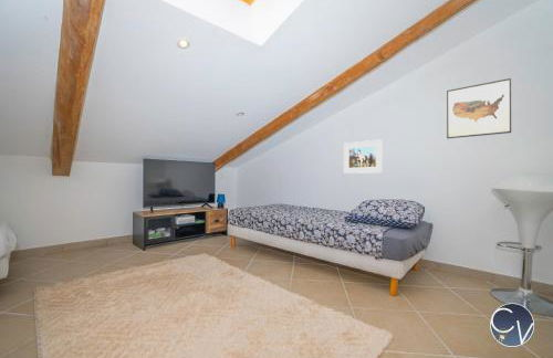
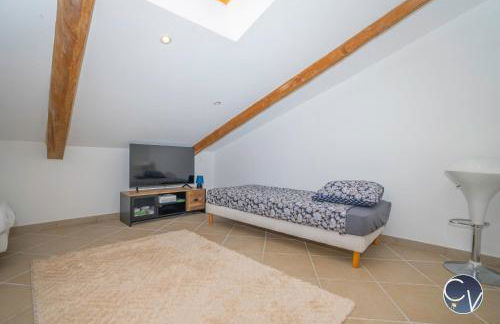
- wall art (477, 109)
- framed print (362, 157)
